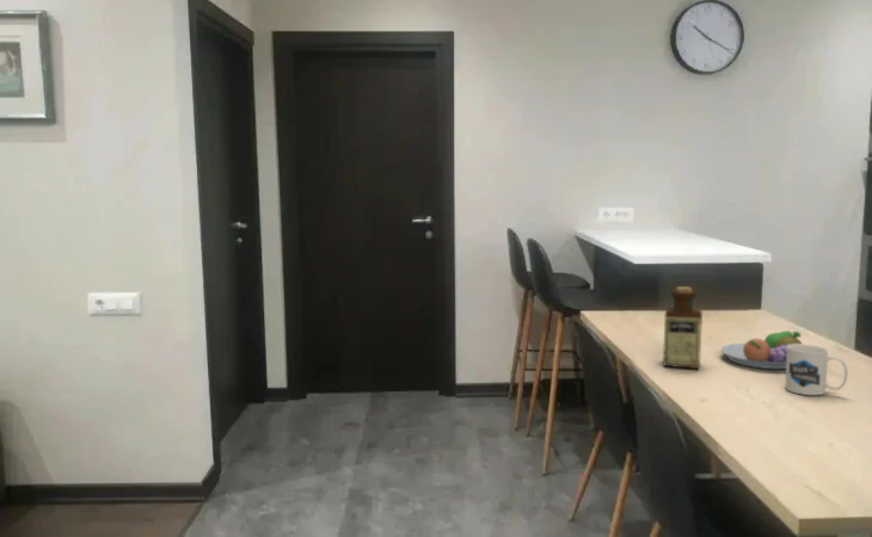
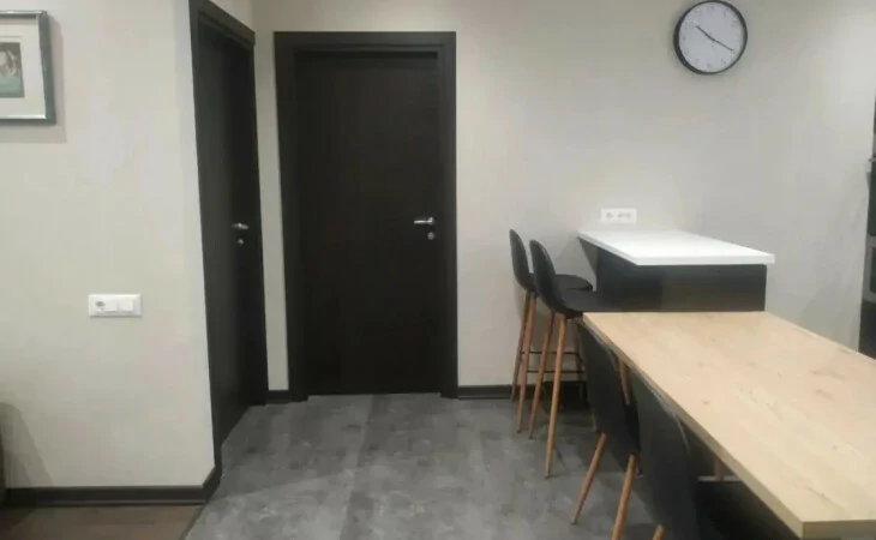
- bottle (682, 326)
- mug (812, 370)
- fruit bowl (767, 344)
